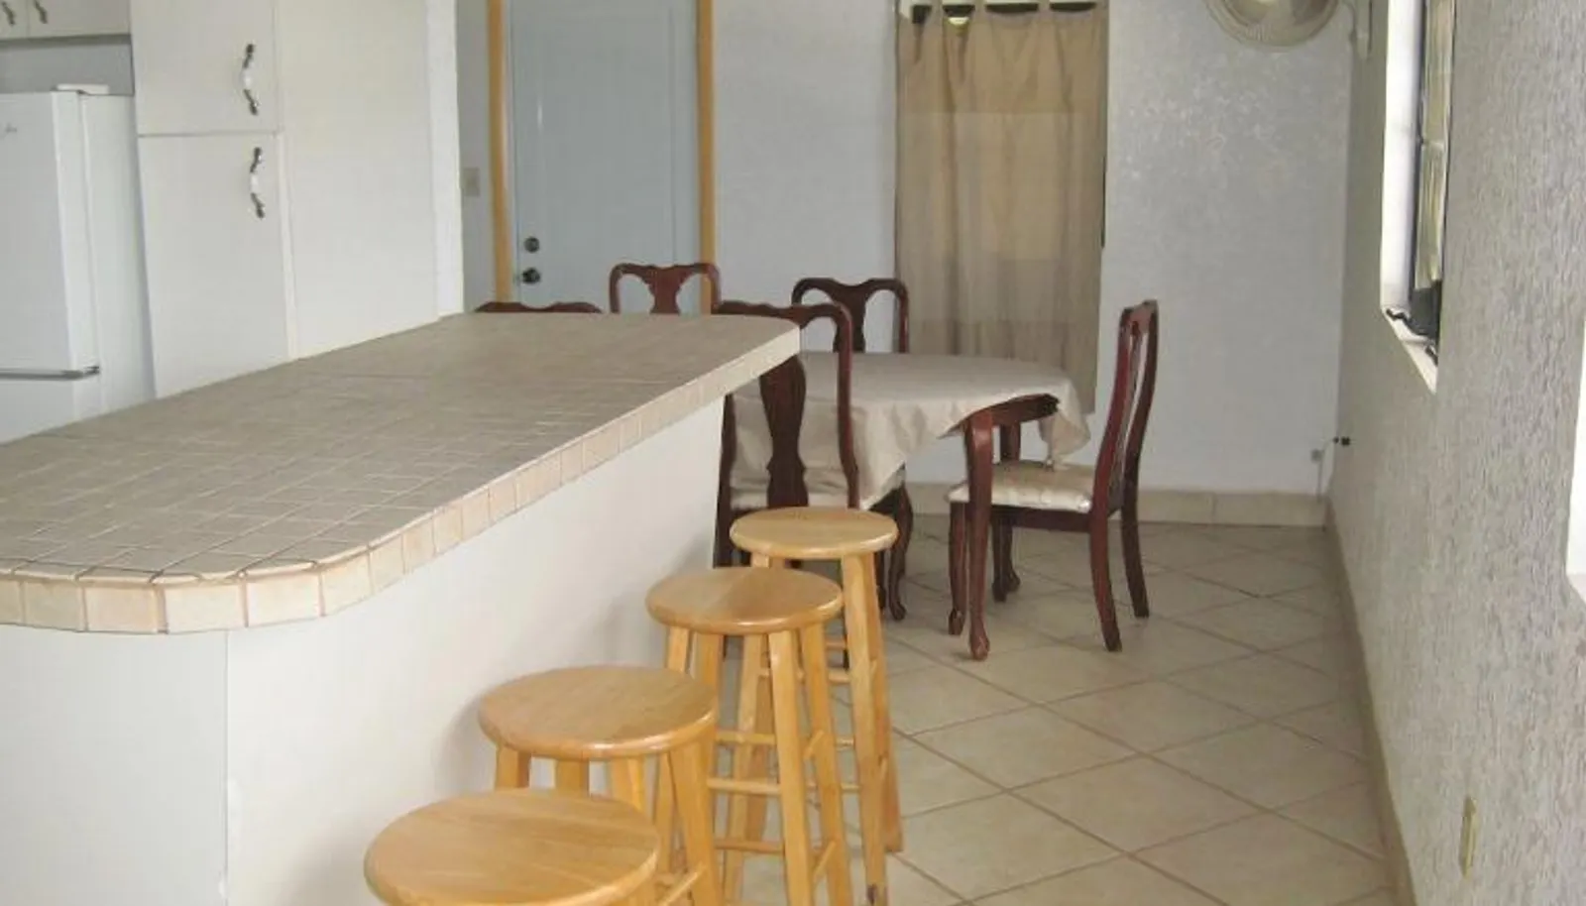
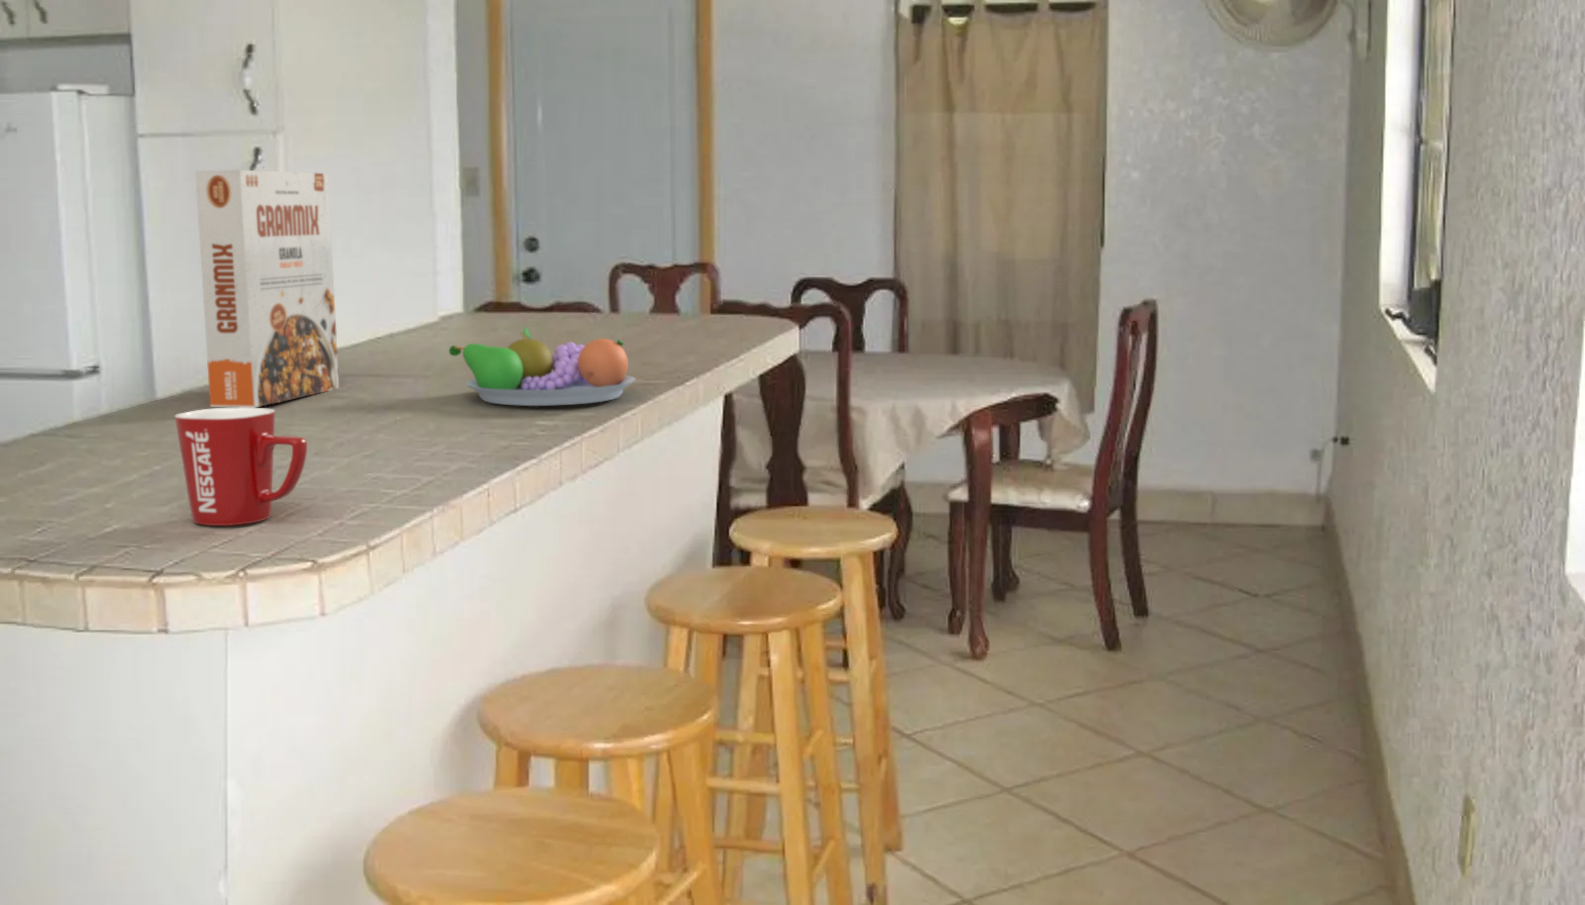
+ cereal box (270, 285)
+ mug (248, 467)
+ fruit bowl (544, 363)
